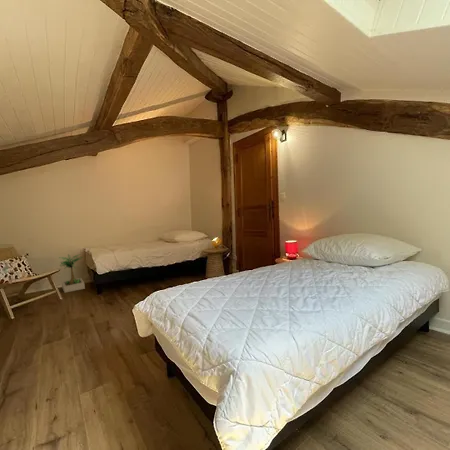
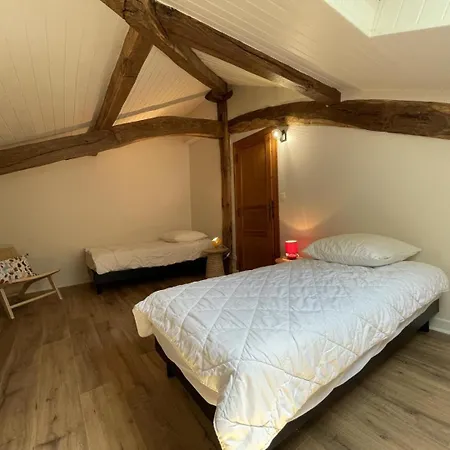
- potted plant (72, 271)
